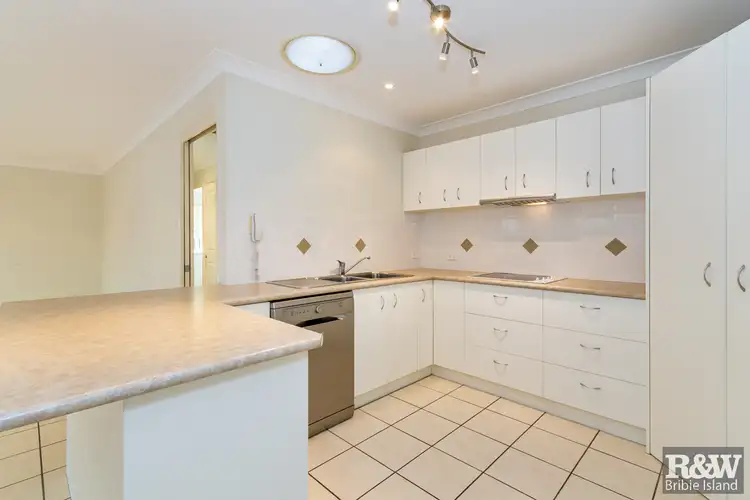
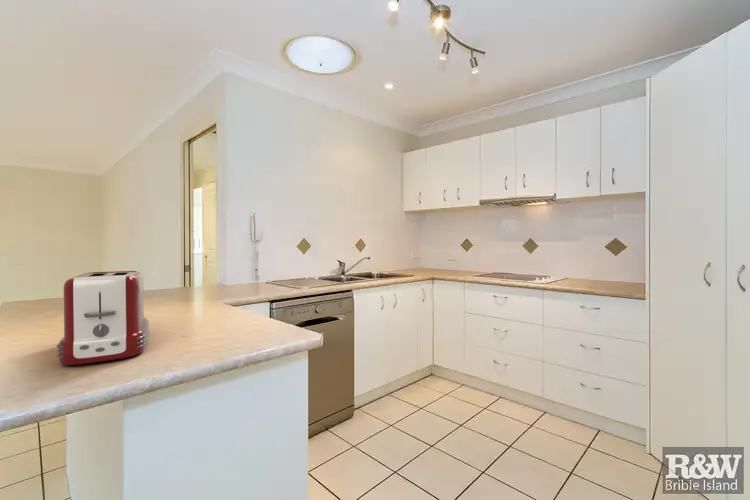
+ toaster (108, 310)
